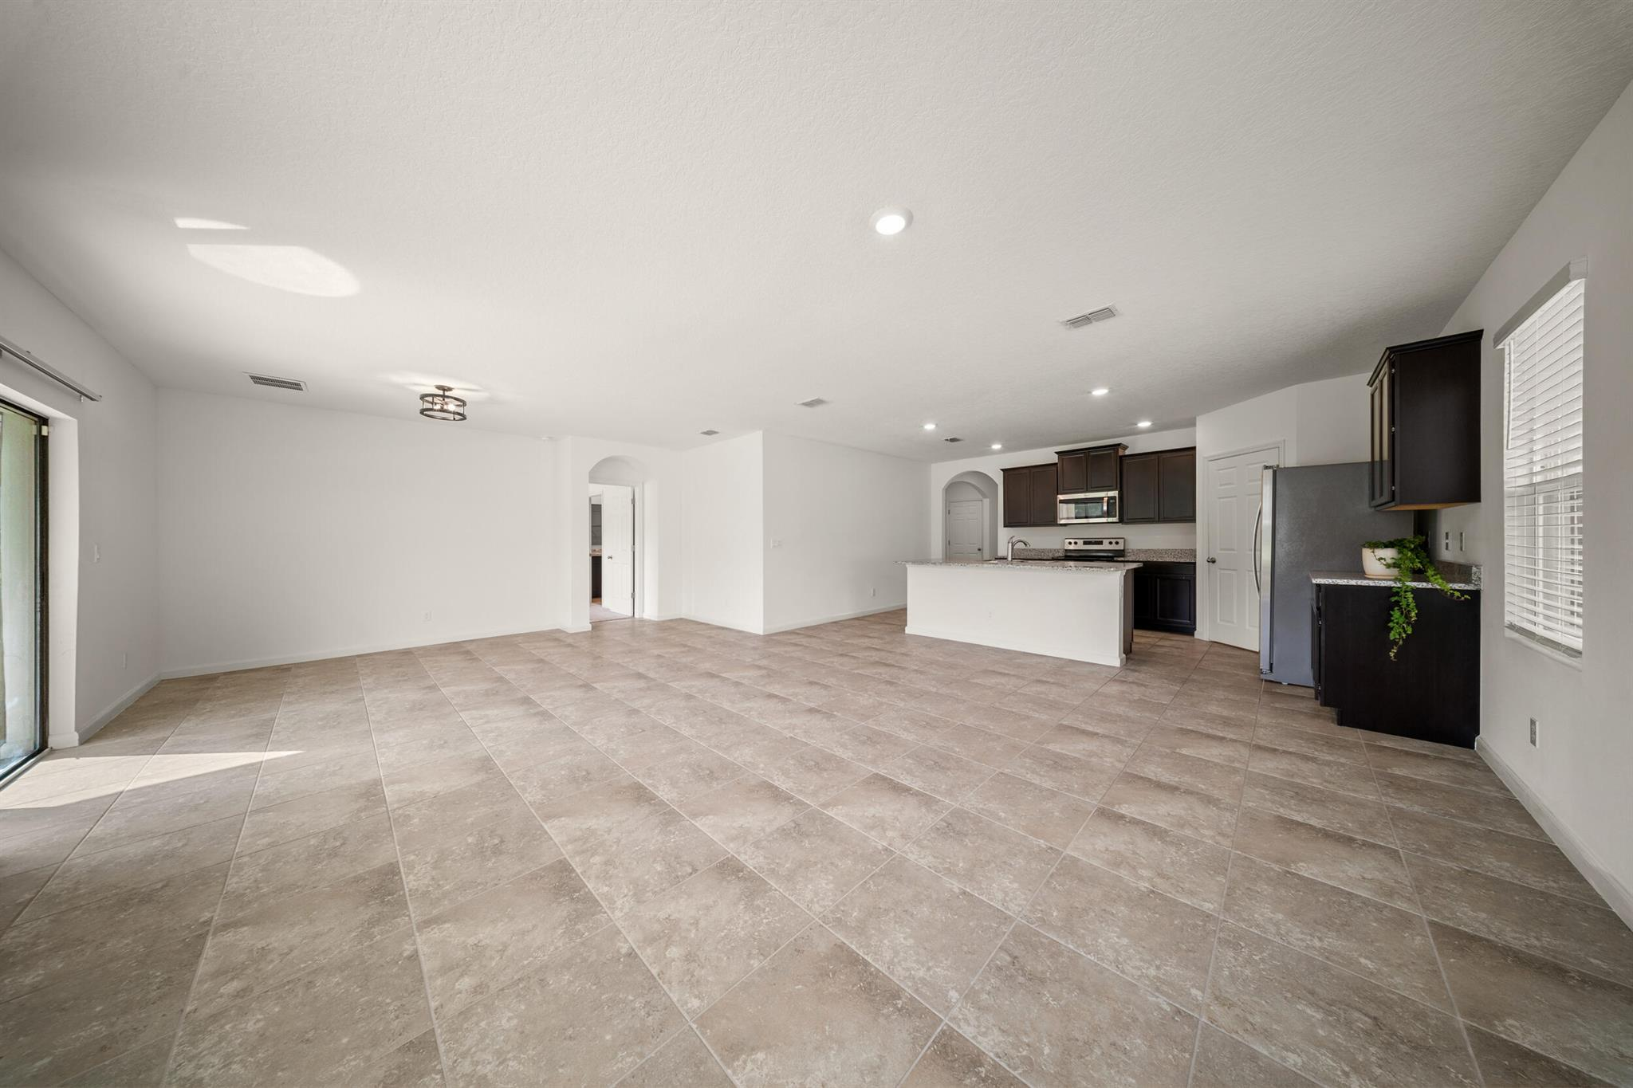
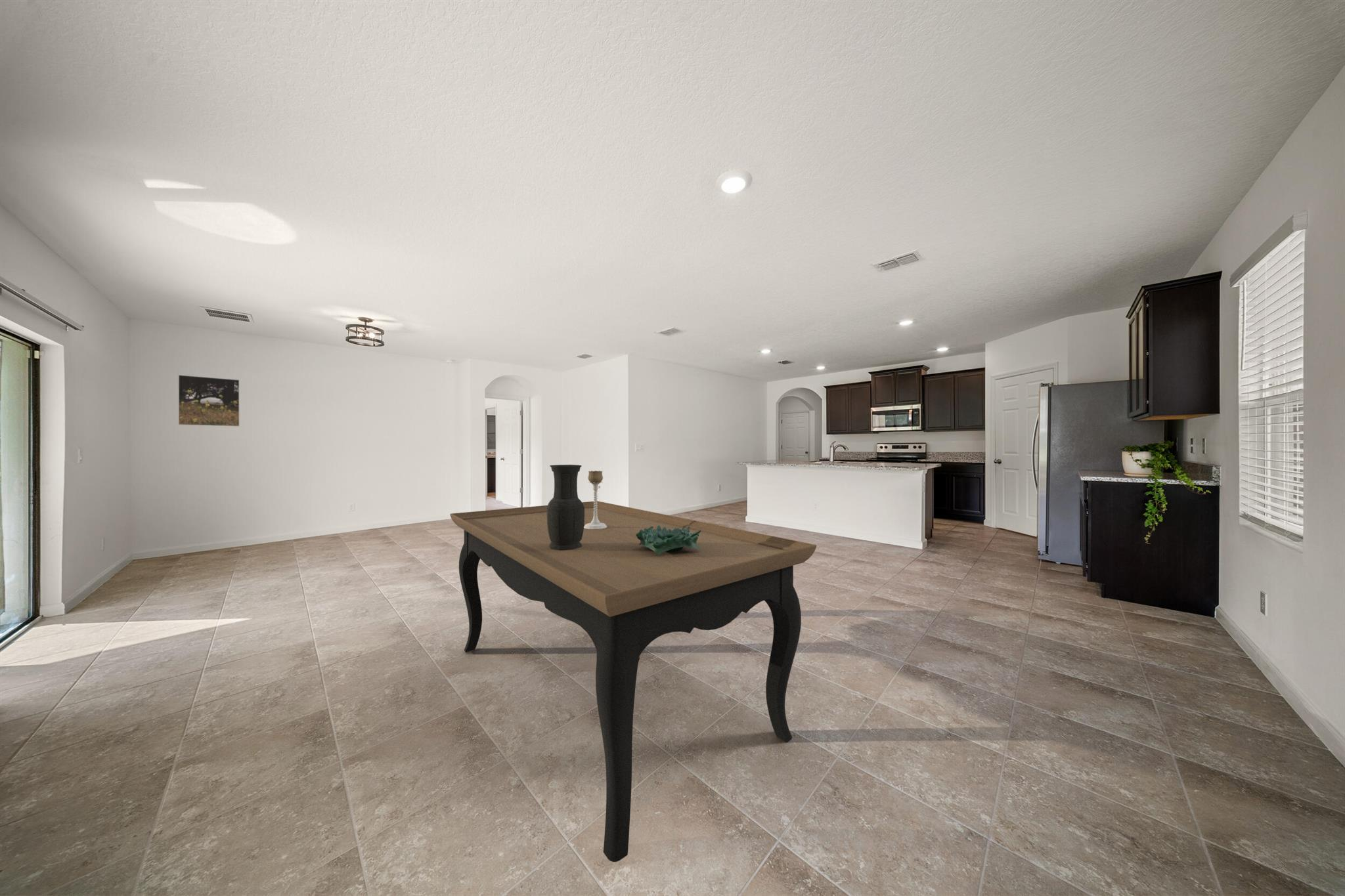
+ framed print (209, 401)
+ decorative bowl (669, 538)
+ vase (565, 505)
+ dining table (599, 606)
+ candle holder (595, 498)
